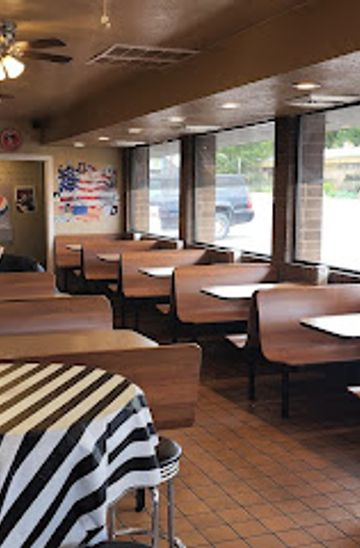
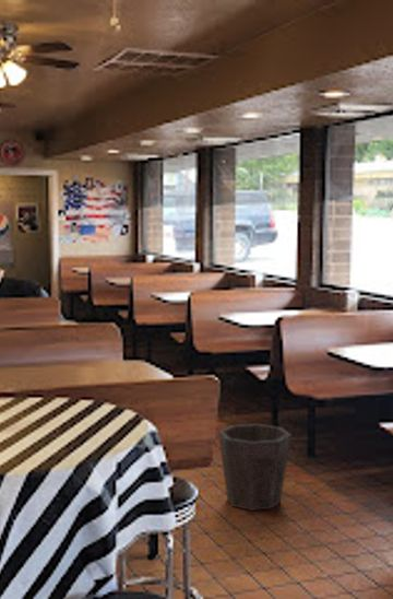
+ waste bin (253, 467)
